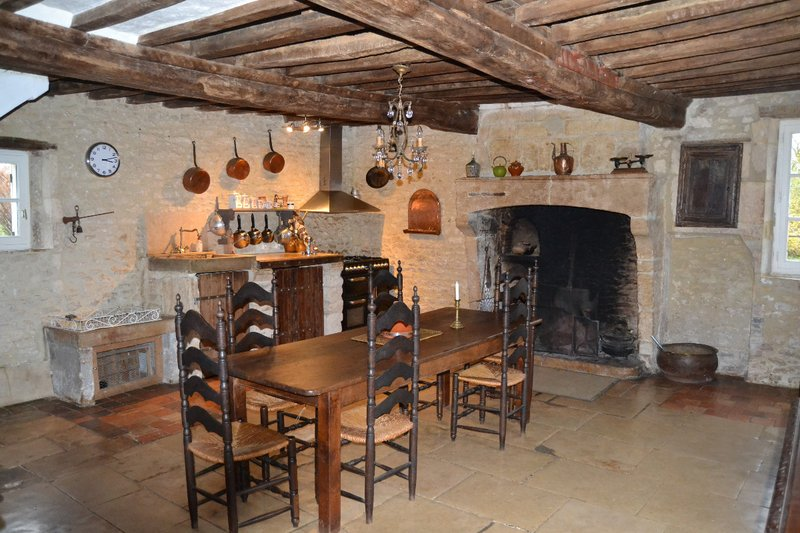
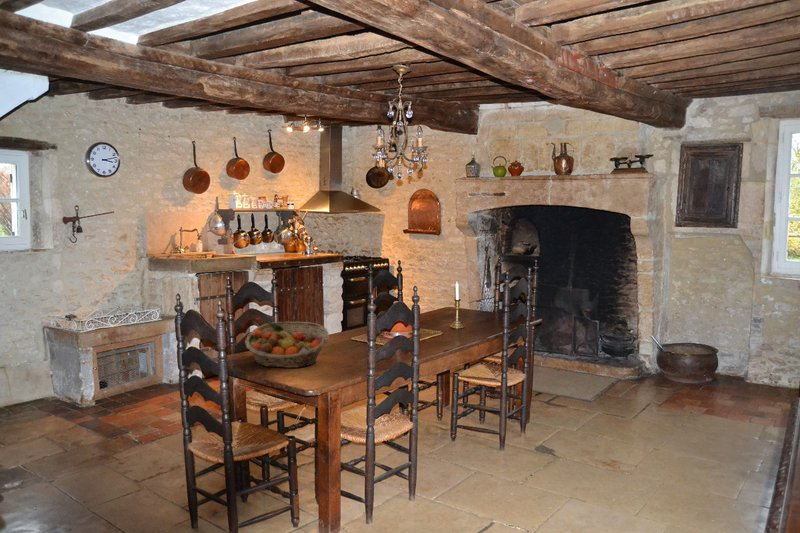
+ fruit basket (287, 344)
